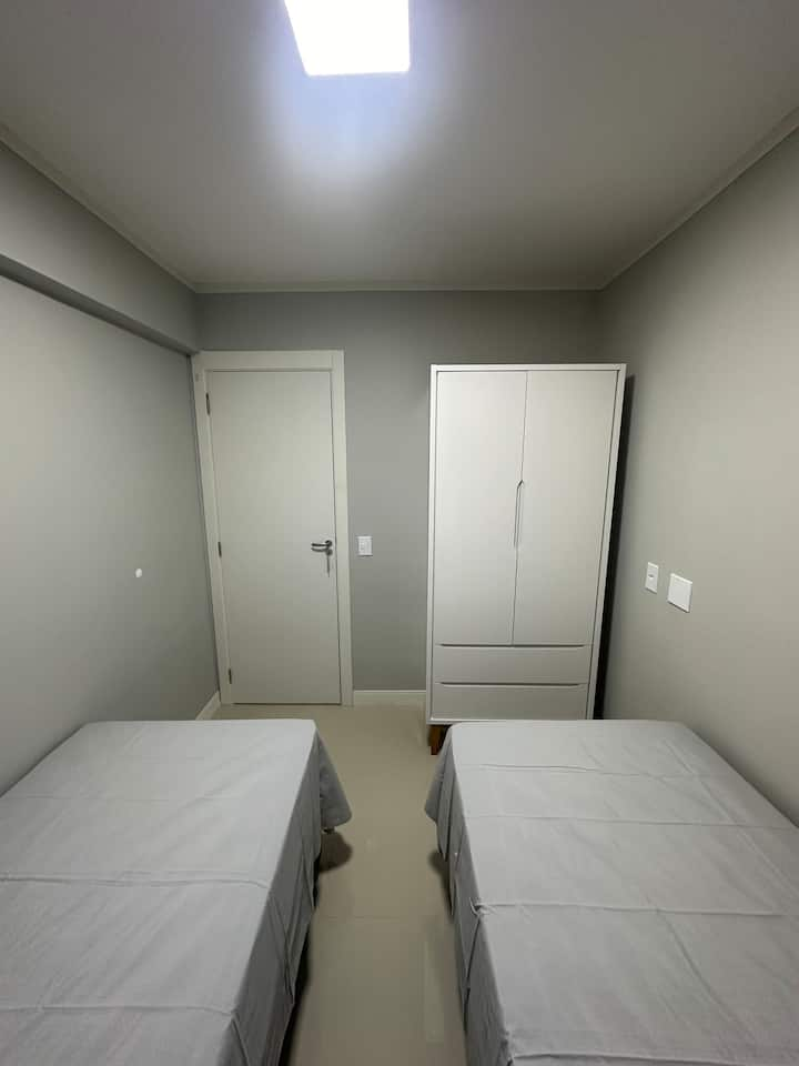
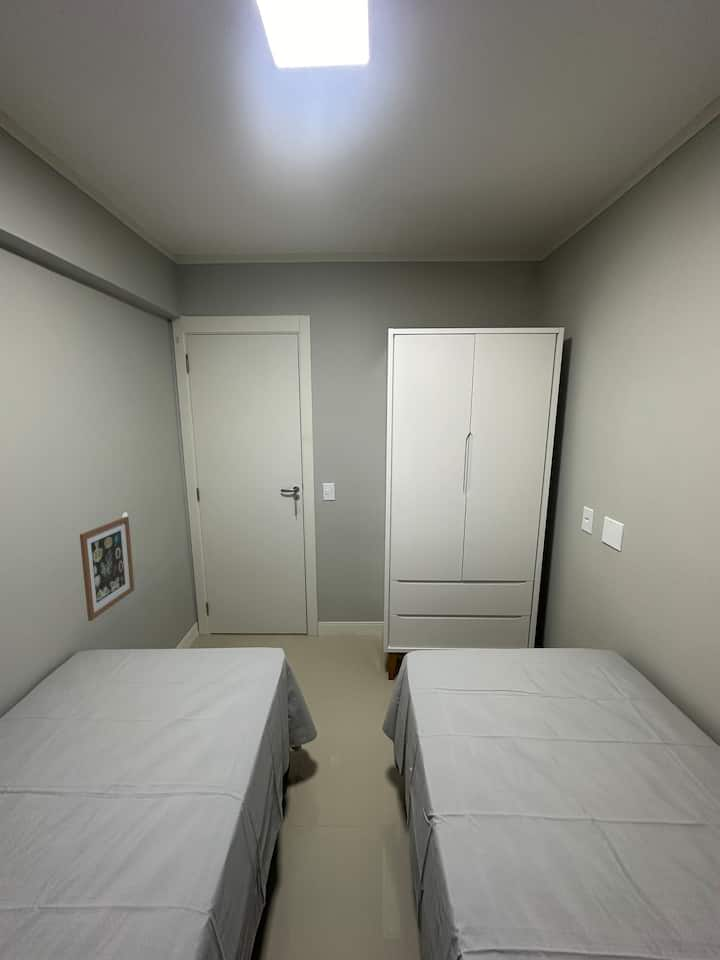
+ wall art (109, 565)
